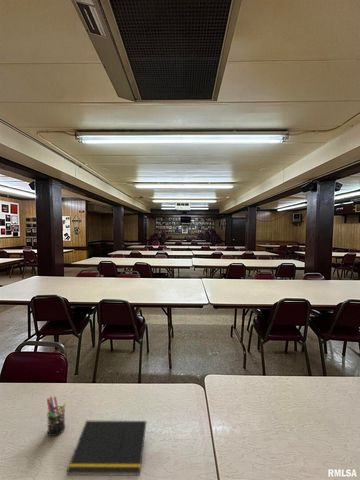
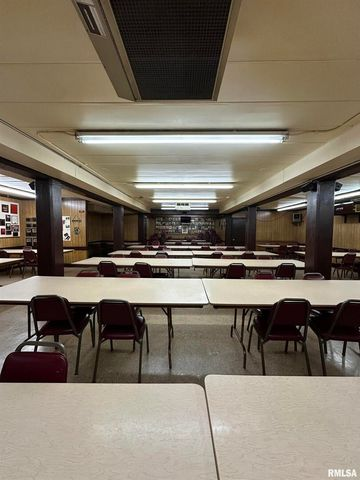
- pen holder (54, 415)
- notepad (110, 445)
